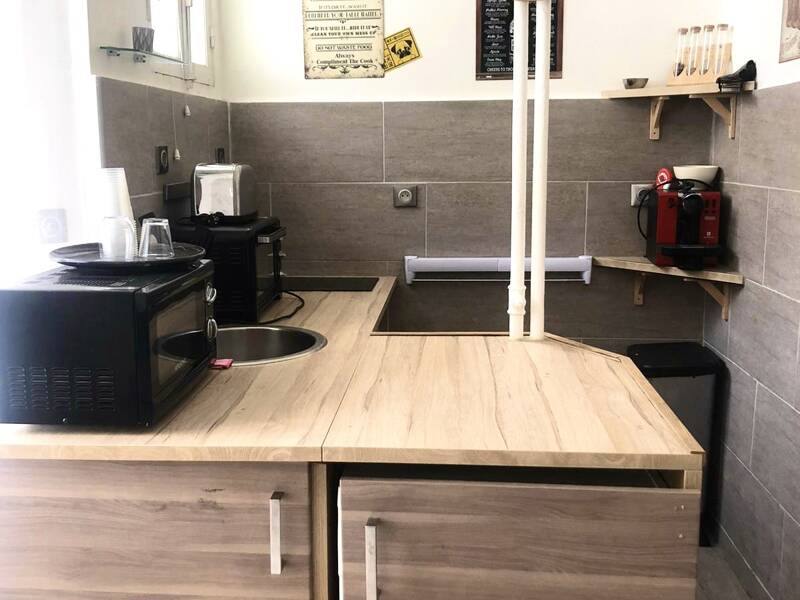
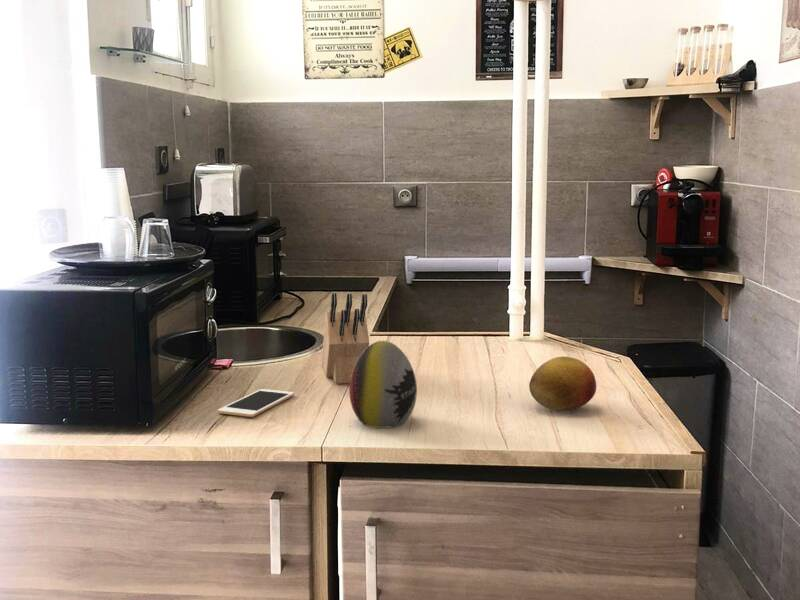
+ decorative egg (383, 381)
+ cell phone (257, 402)
+ fruit (562, 382)
+ knife block (344, 331)
